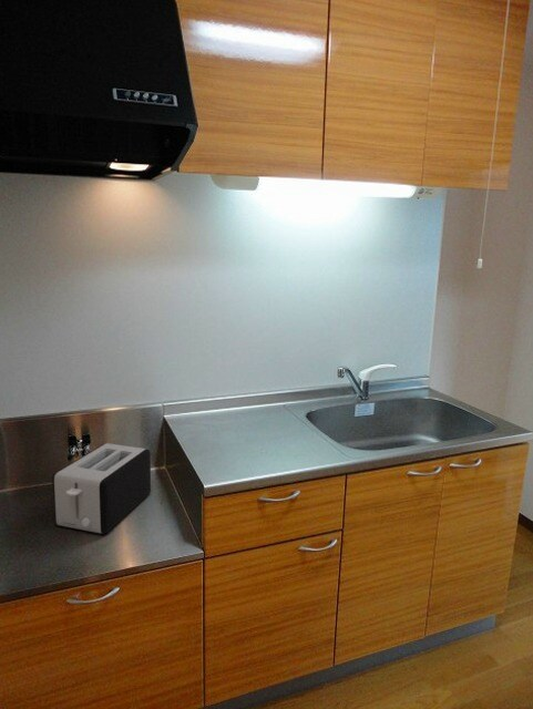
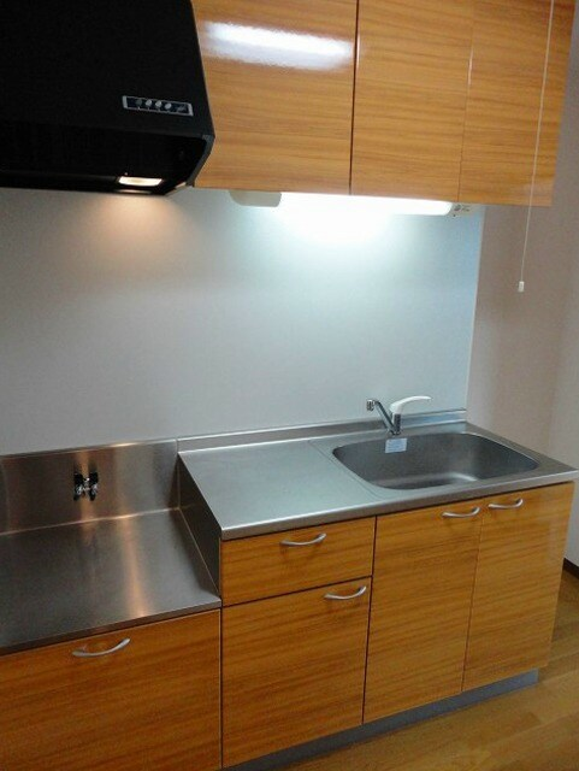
- toaster (104, 484)
